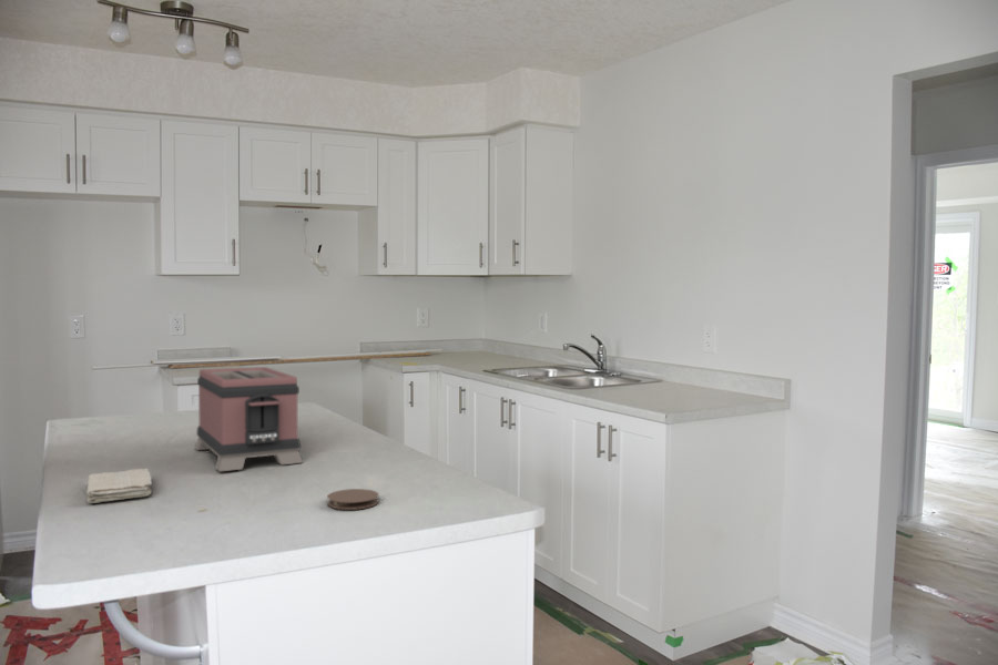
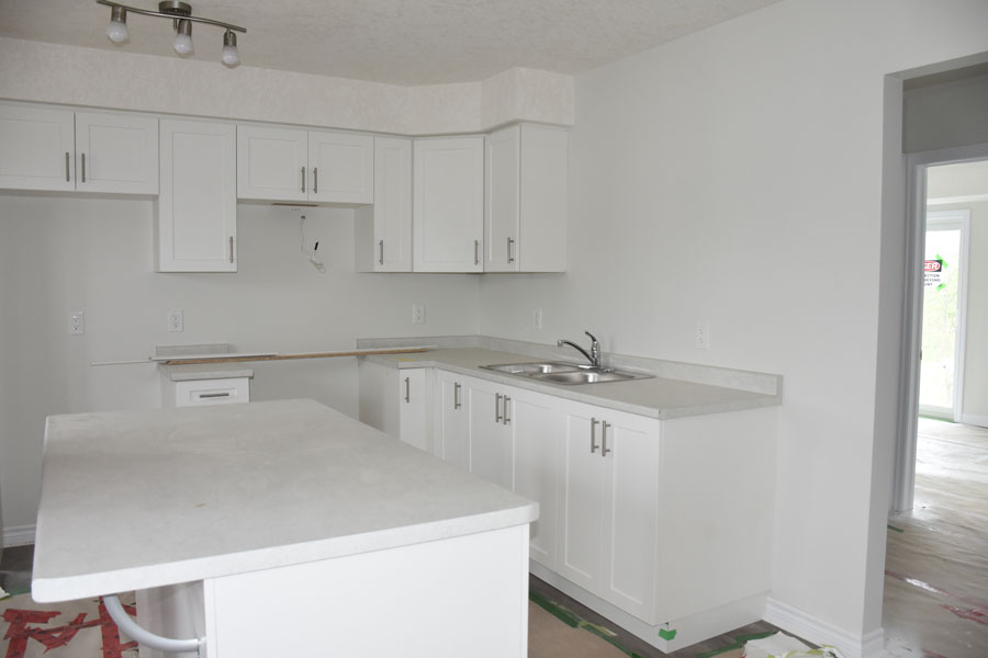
- washcloth (119, 483)
- coaster (353, 499)
- toaster (247, 415)
